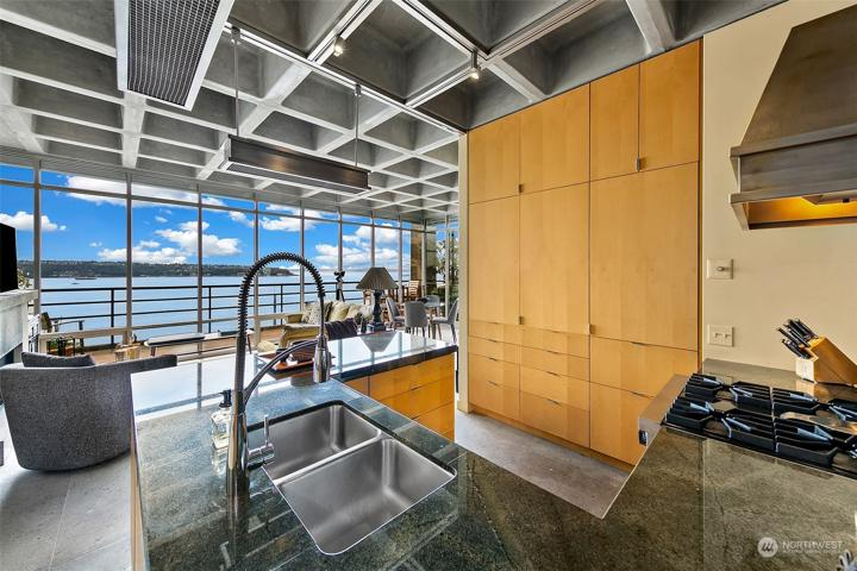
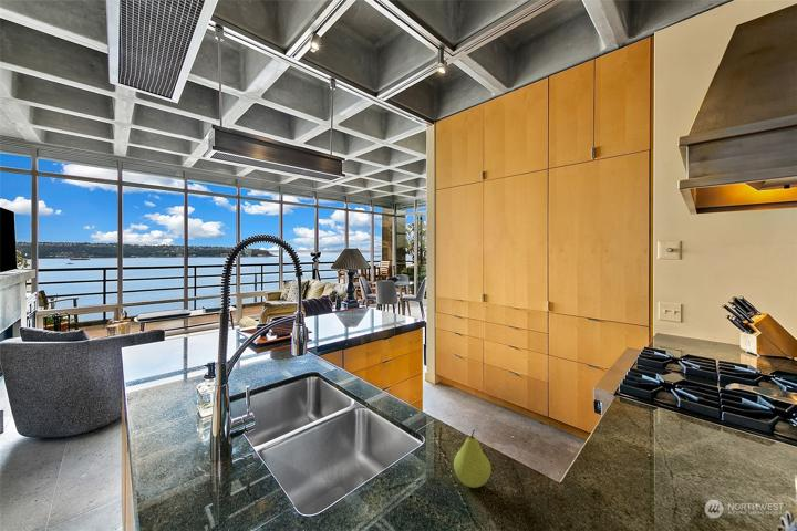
+ fruit (472, 456)
